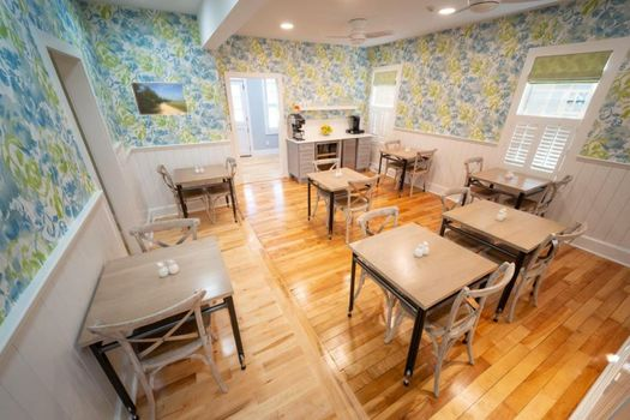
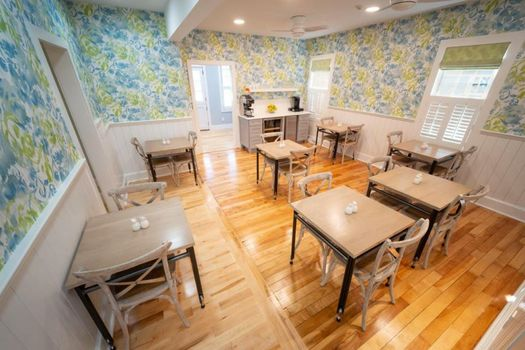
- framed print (161, 98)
